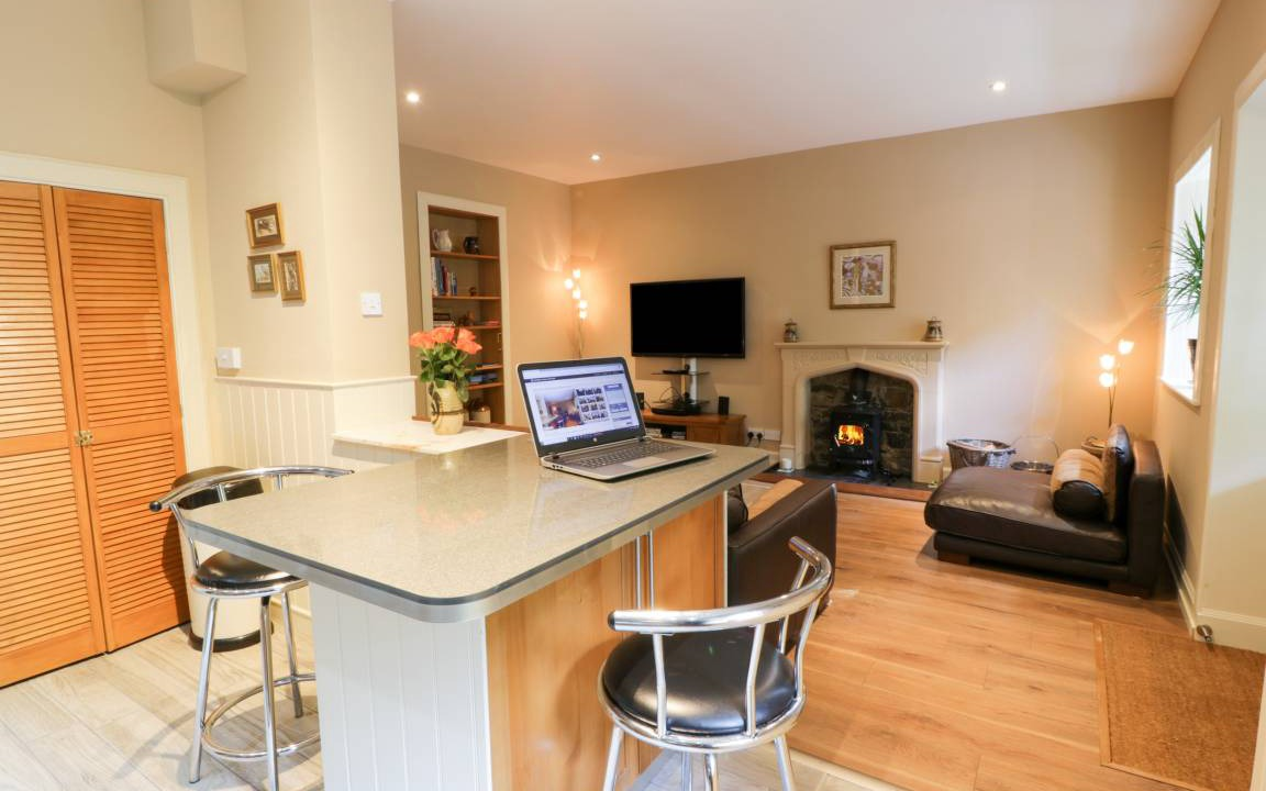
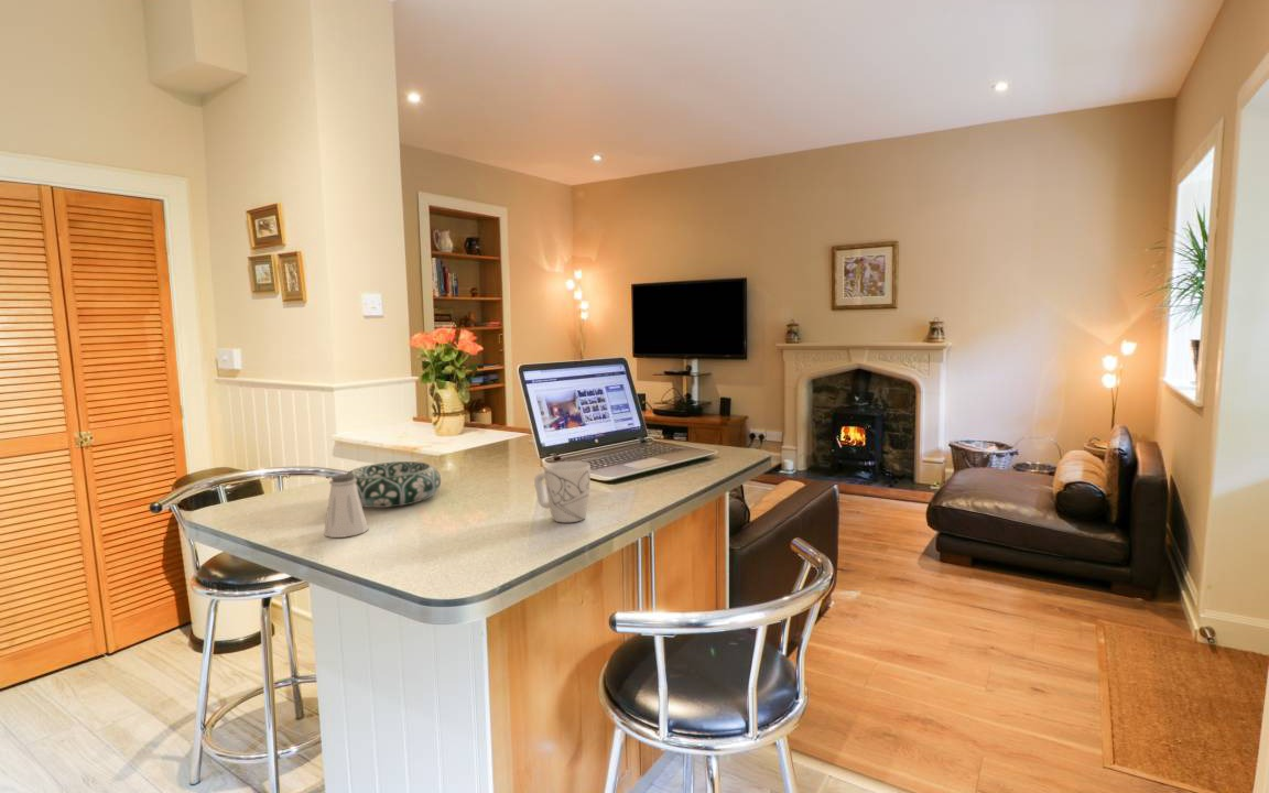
+ decorative bowl (391, 484)
+ saltshaker (344, 503)
+ mug (561, 491)
